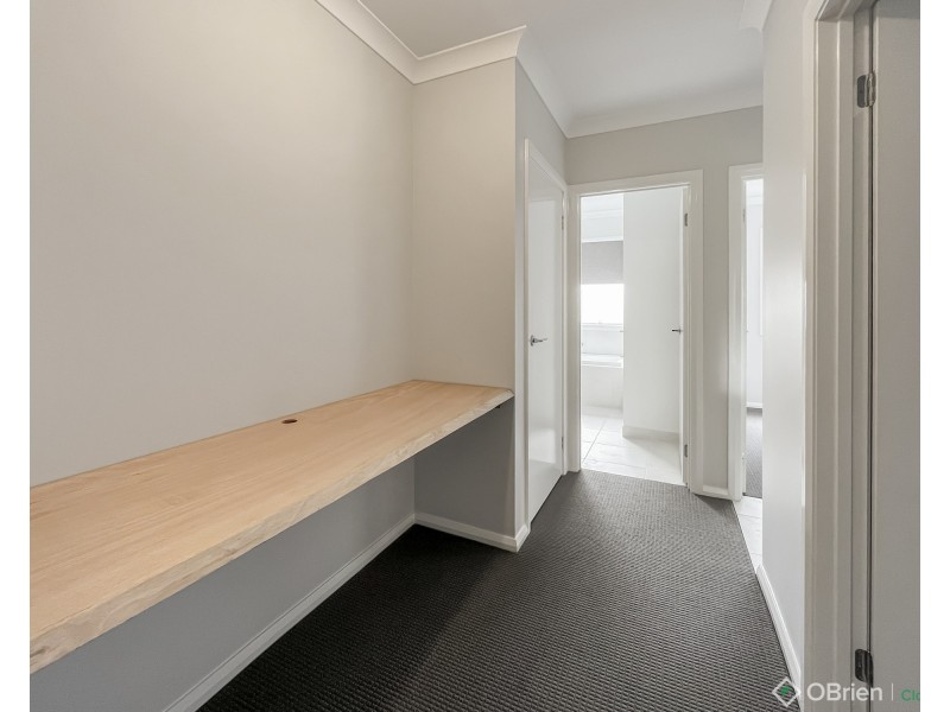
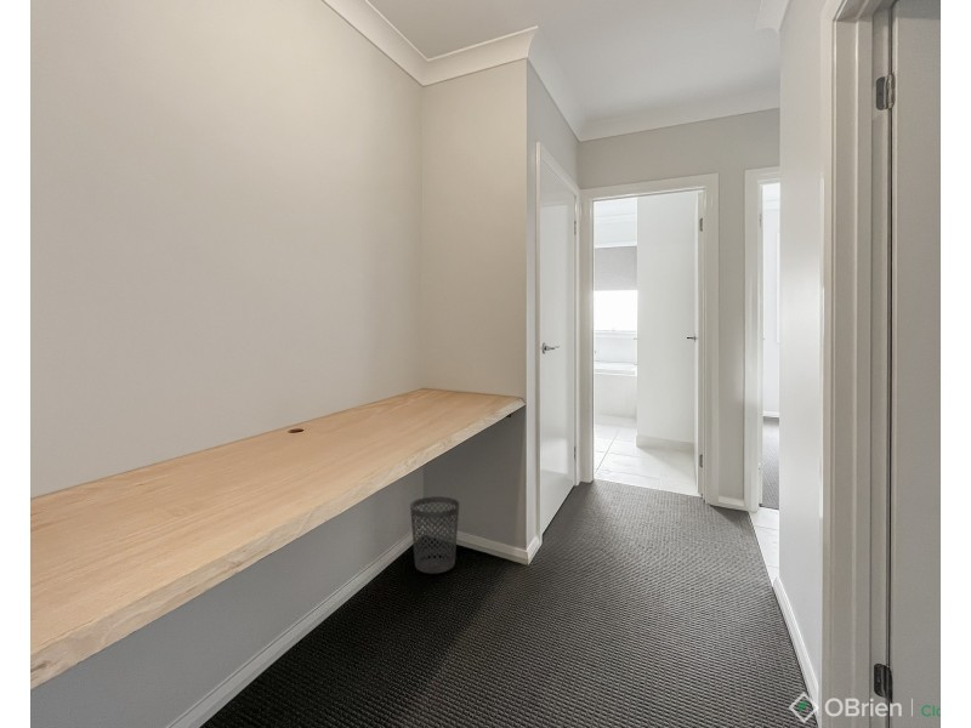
+ wastebasket (433, 534)
